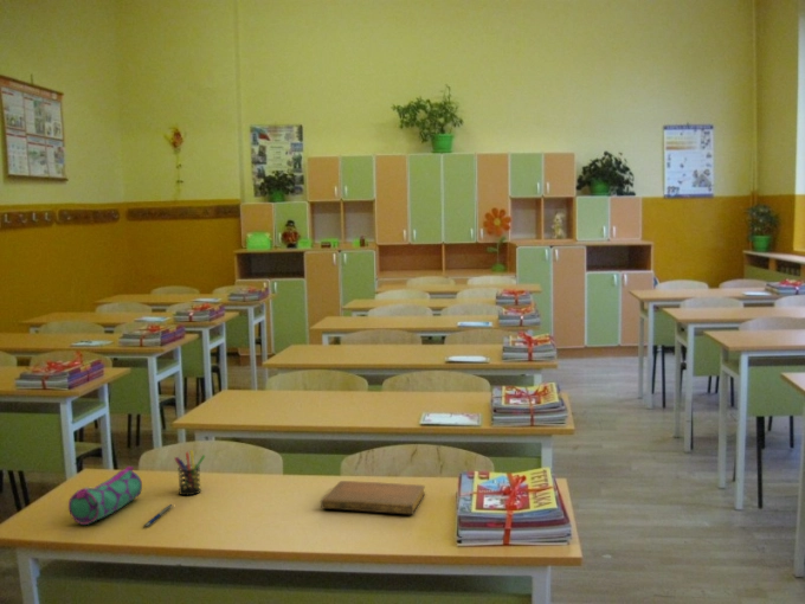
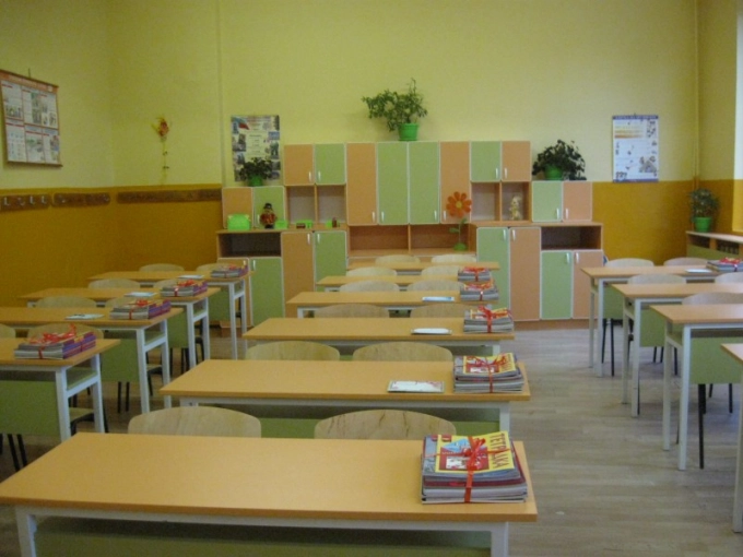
- notebook (374, 496)
- pen (159, 514)
- pencil case (107, 494)
- pen holder (191, 470)
